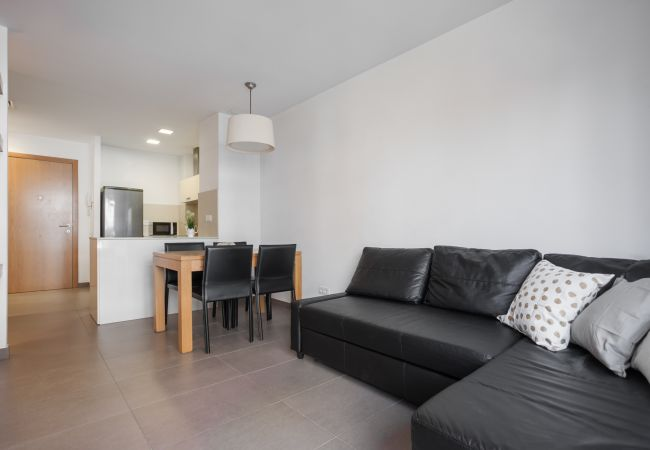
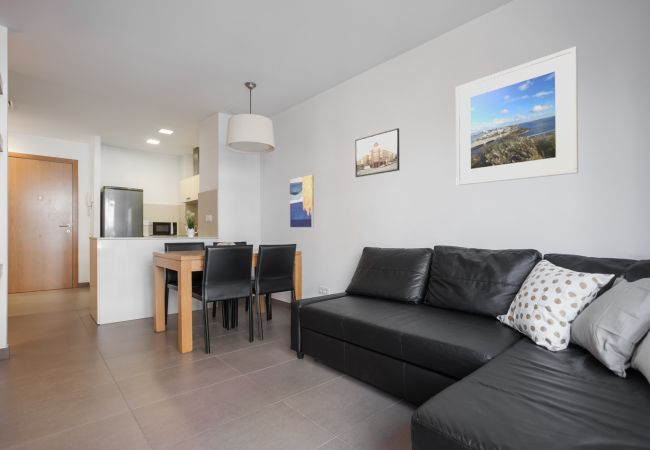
+ wall art (301, 202)
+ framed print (509, 124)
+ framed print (376, 154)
